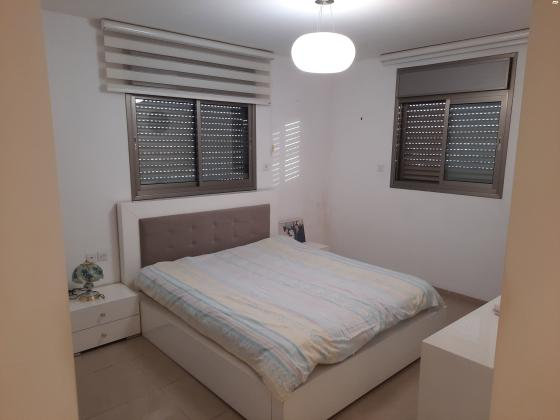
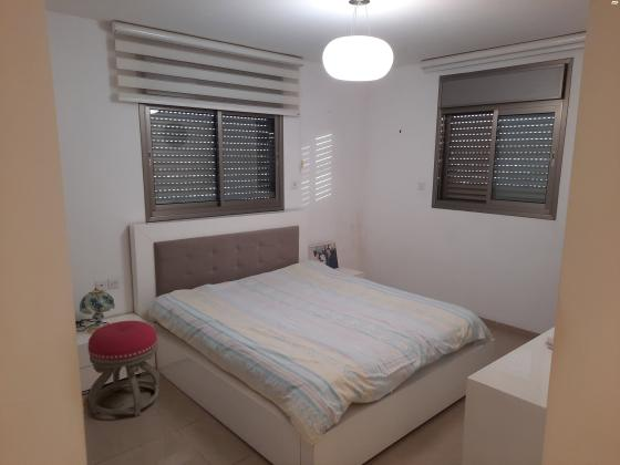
+ stool (124, 365)
